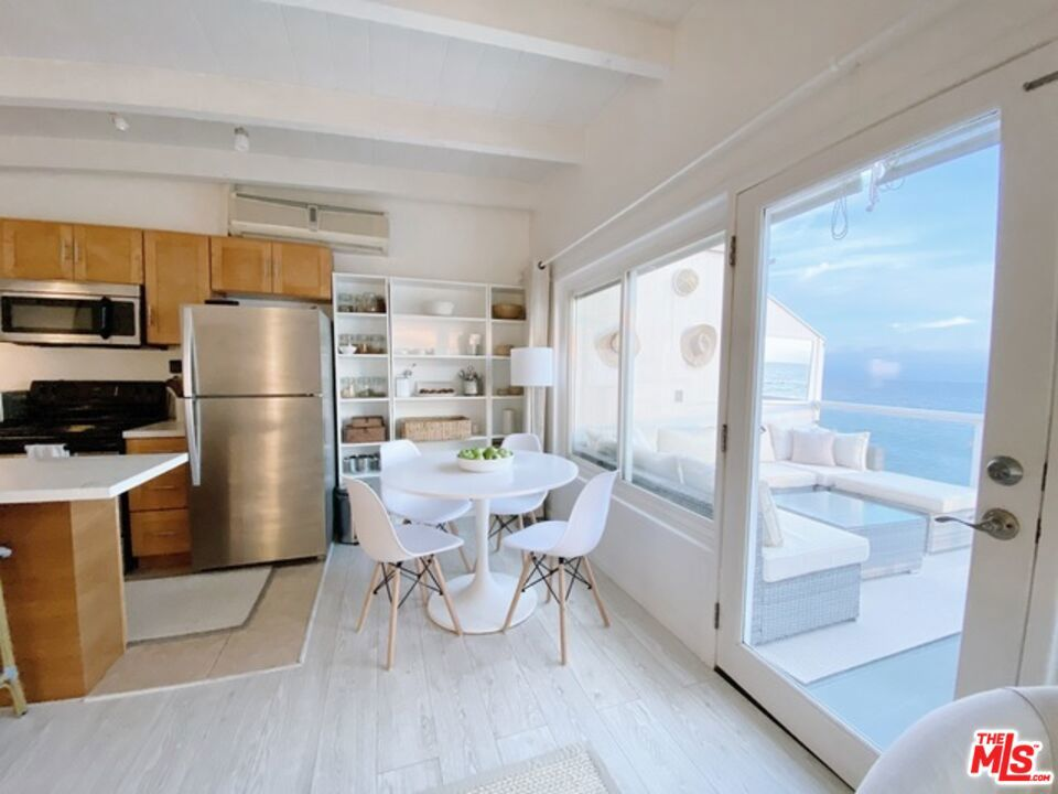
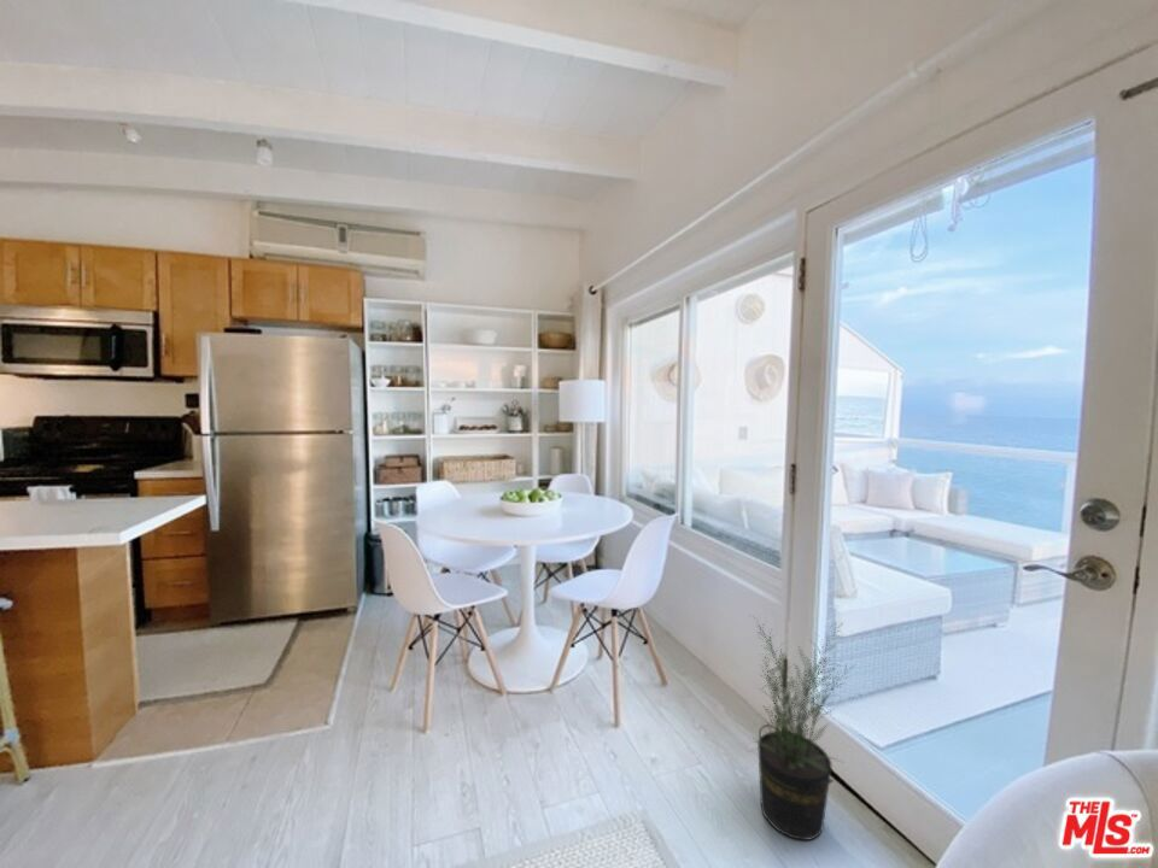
+ potted plant (796, 719)
